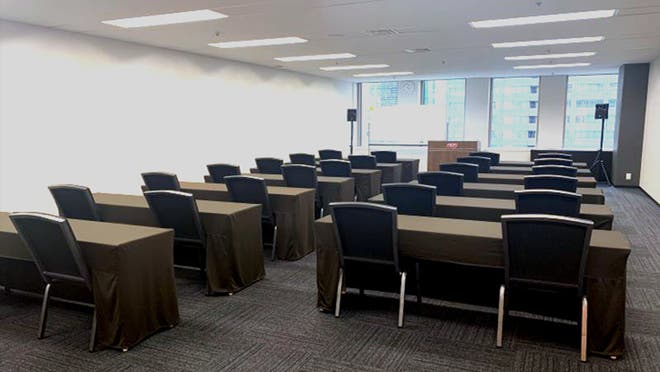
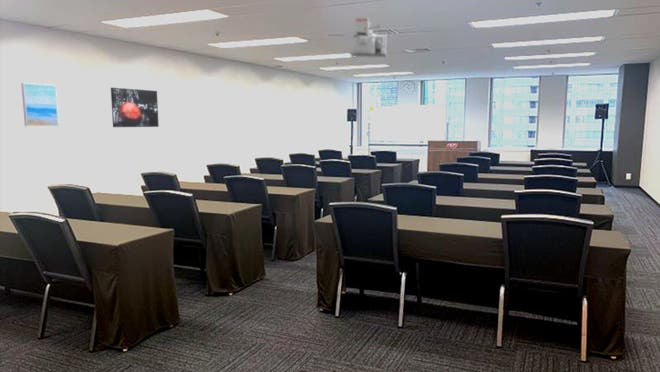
+ wall art (136, 108)
+ projector (369, 38)
+ wall art (40, 105)
